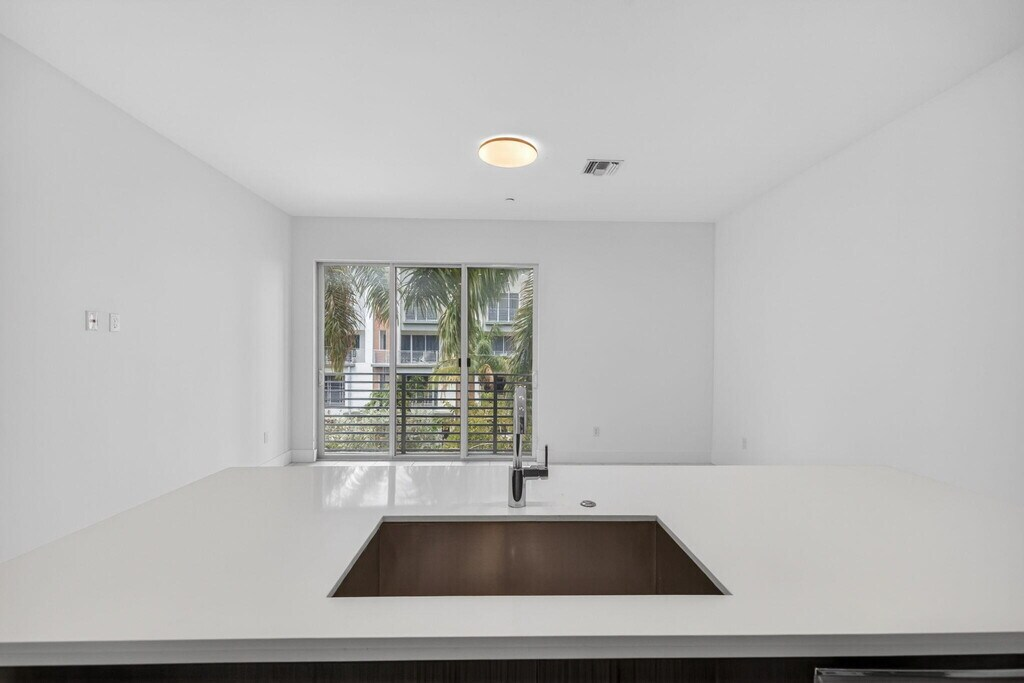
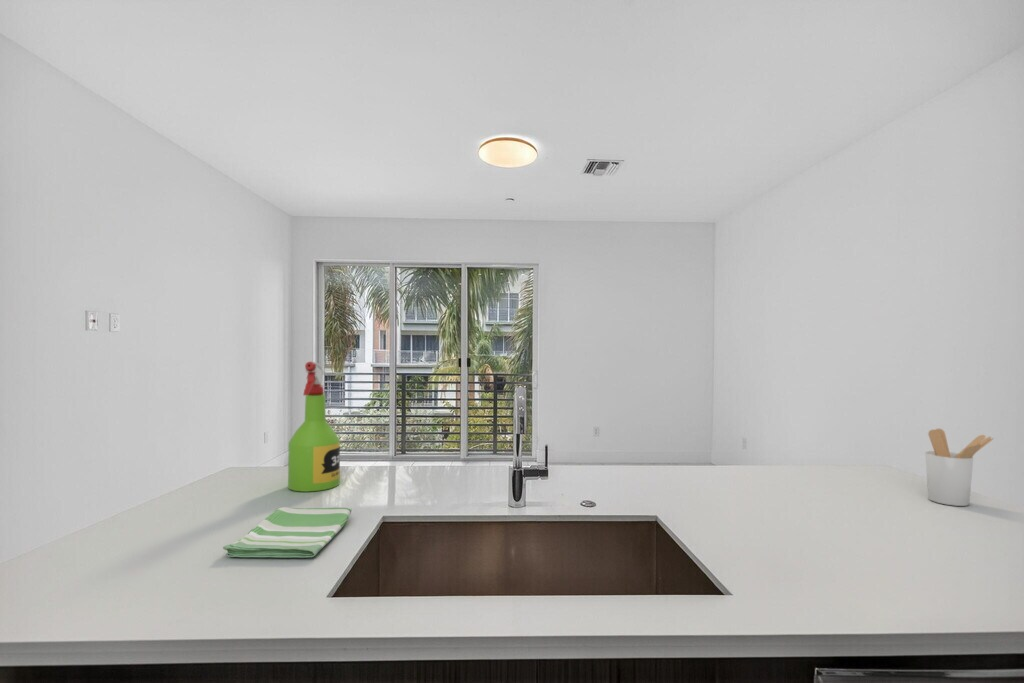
+ spray bottle (313, 424)
+ dish towel (294, 529)
+ utensil holder (959, 466)
